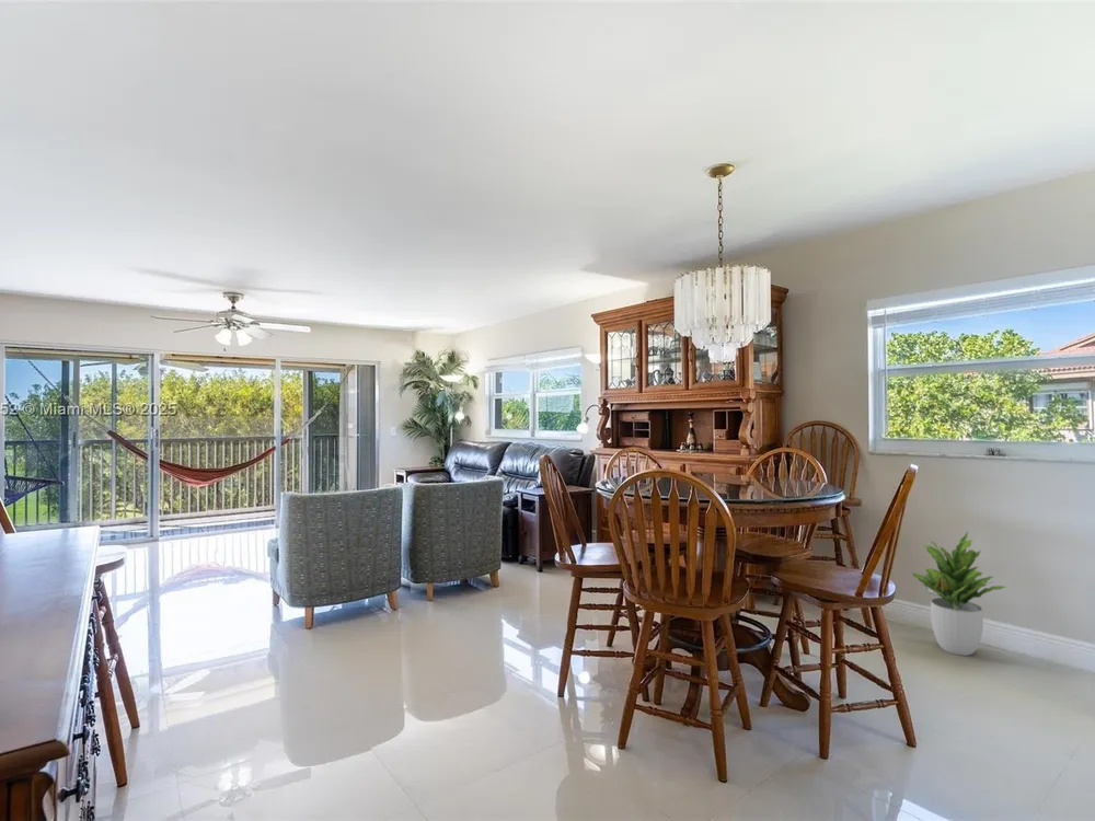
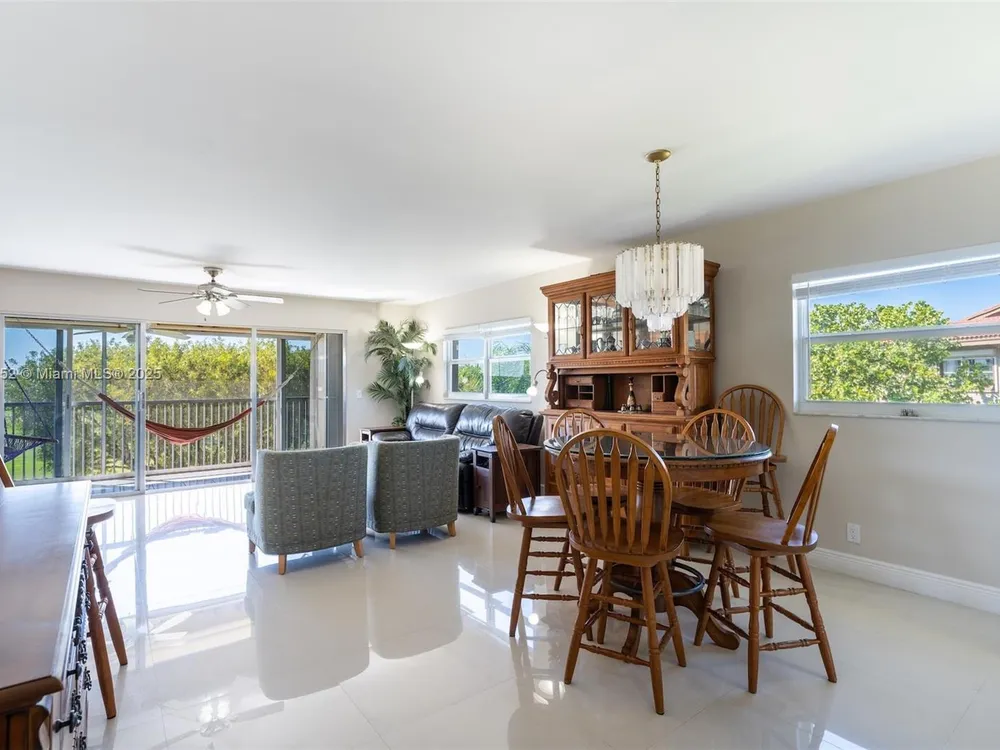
- potted plant (953, 590)
